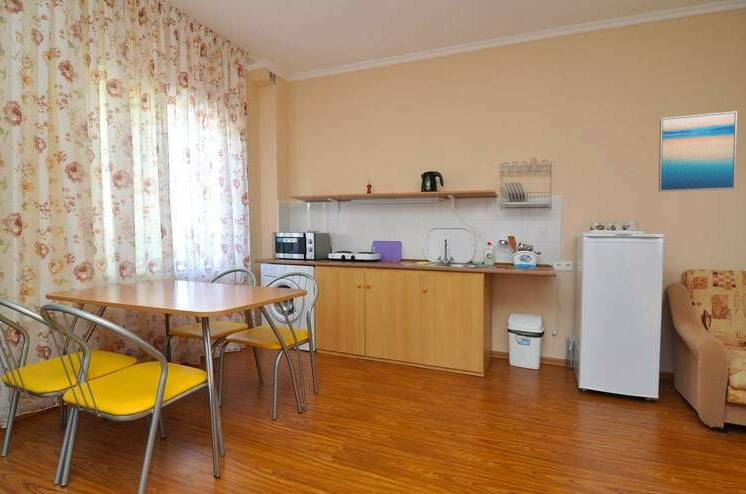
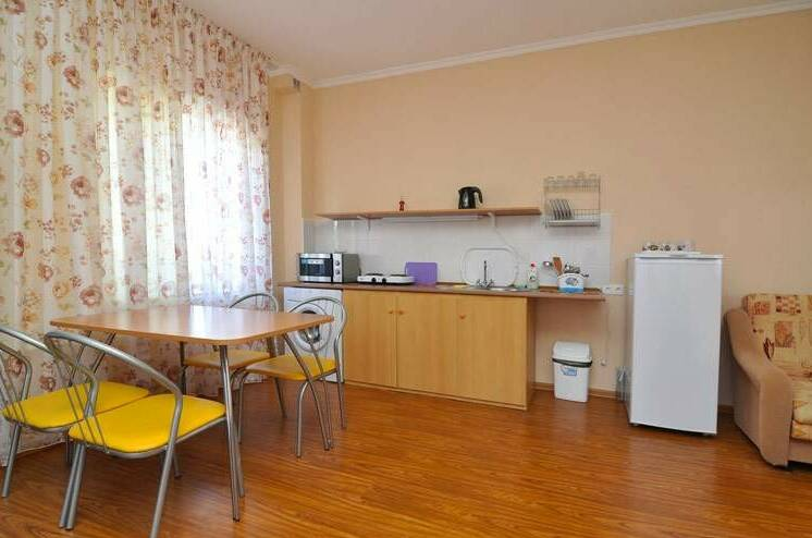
- wall art (696, 152)
